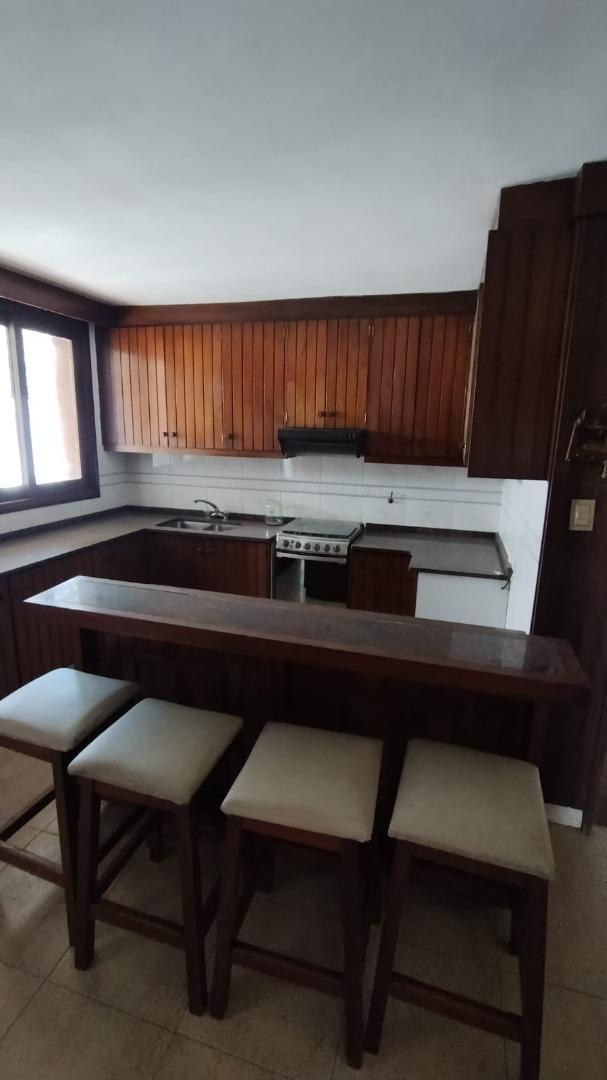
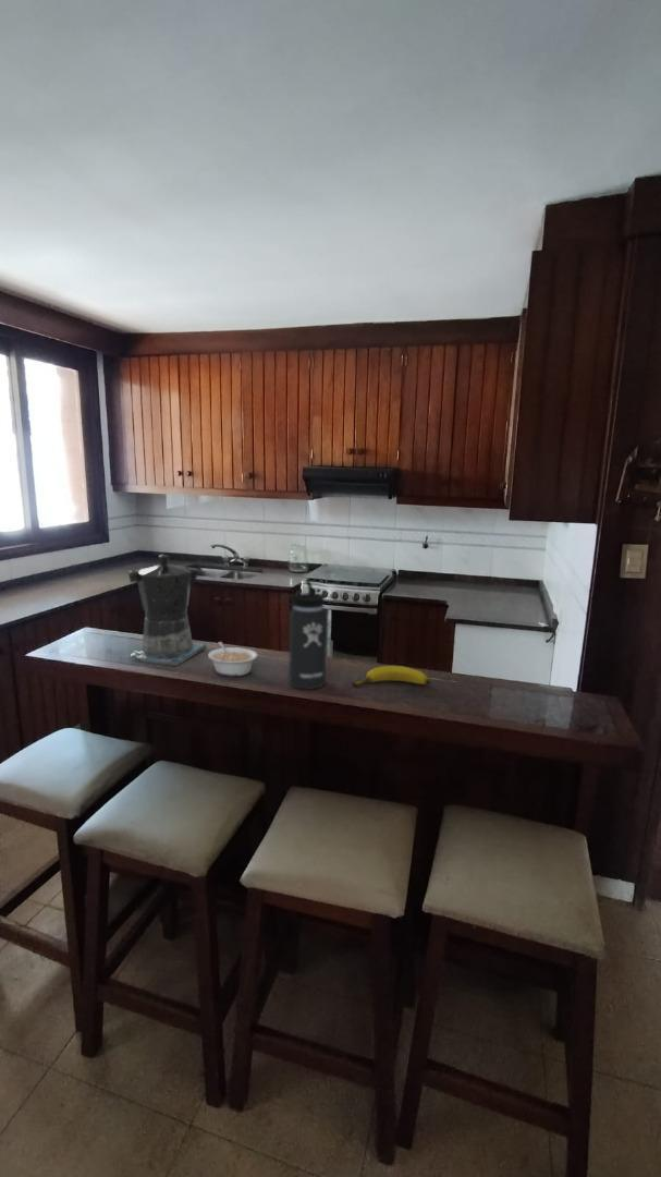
+ thermos bottle (304, 631)
+ legume (231, 660)
+ banana (390, 676)
+ coffee maker (164, 605)
